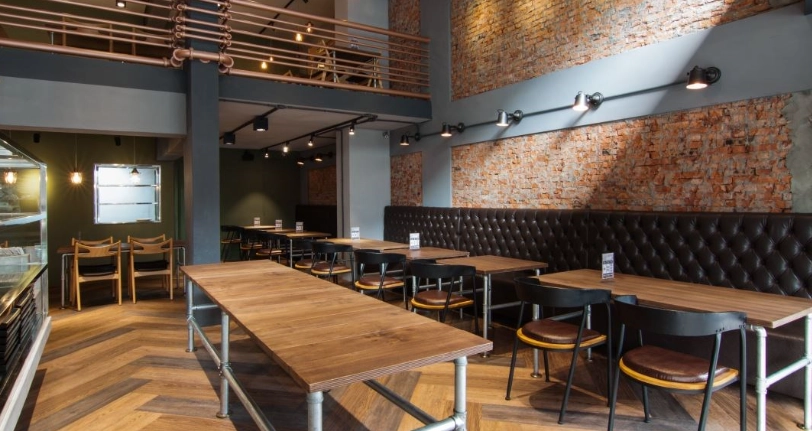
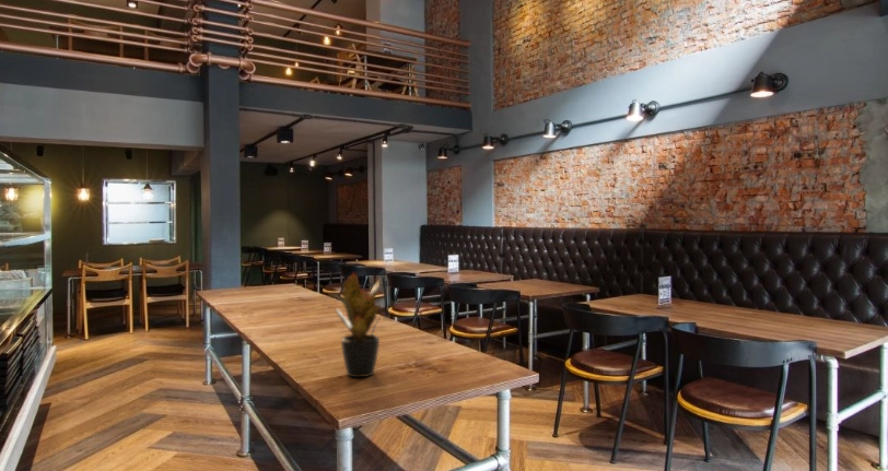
+ potted plant (361, 321)
